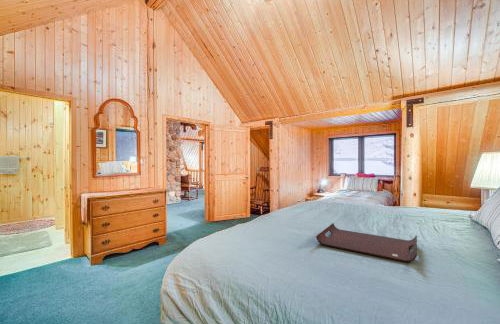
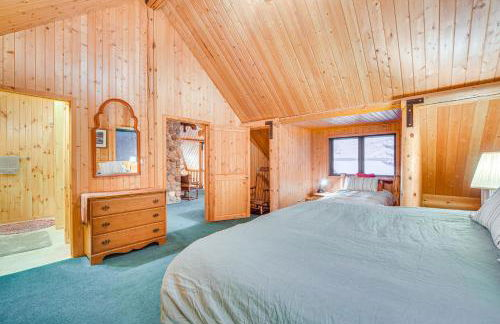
- serving tray (366, 239)
